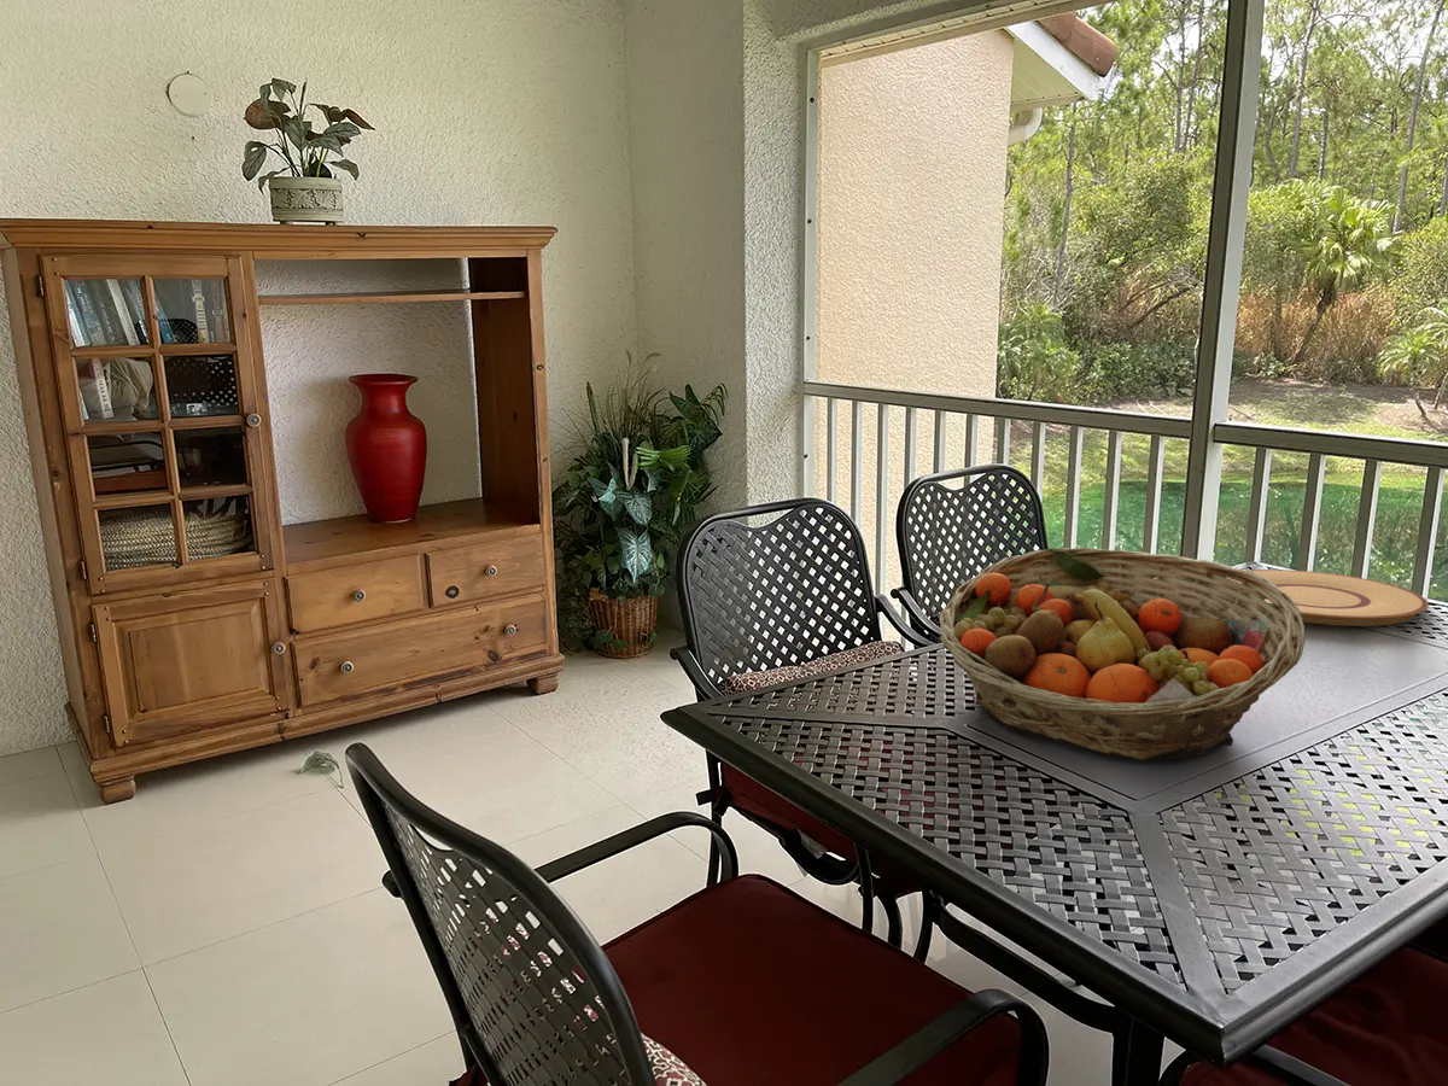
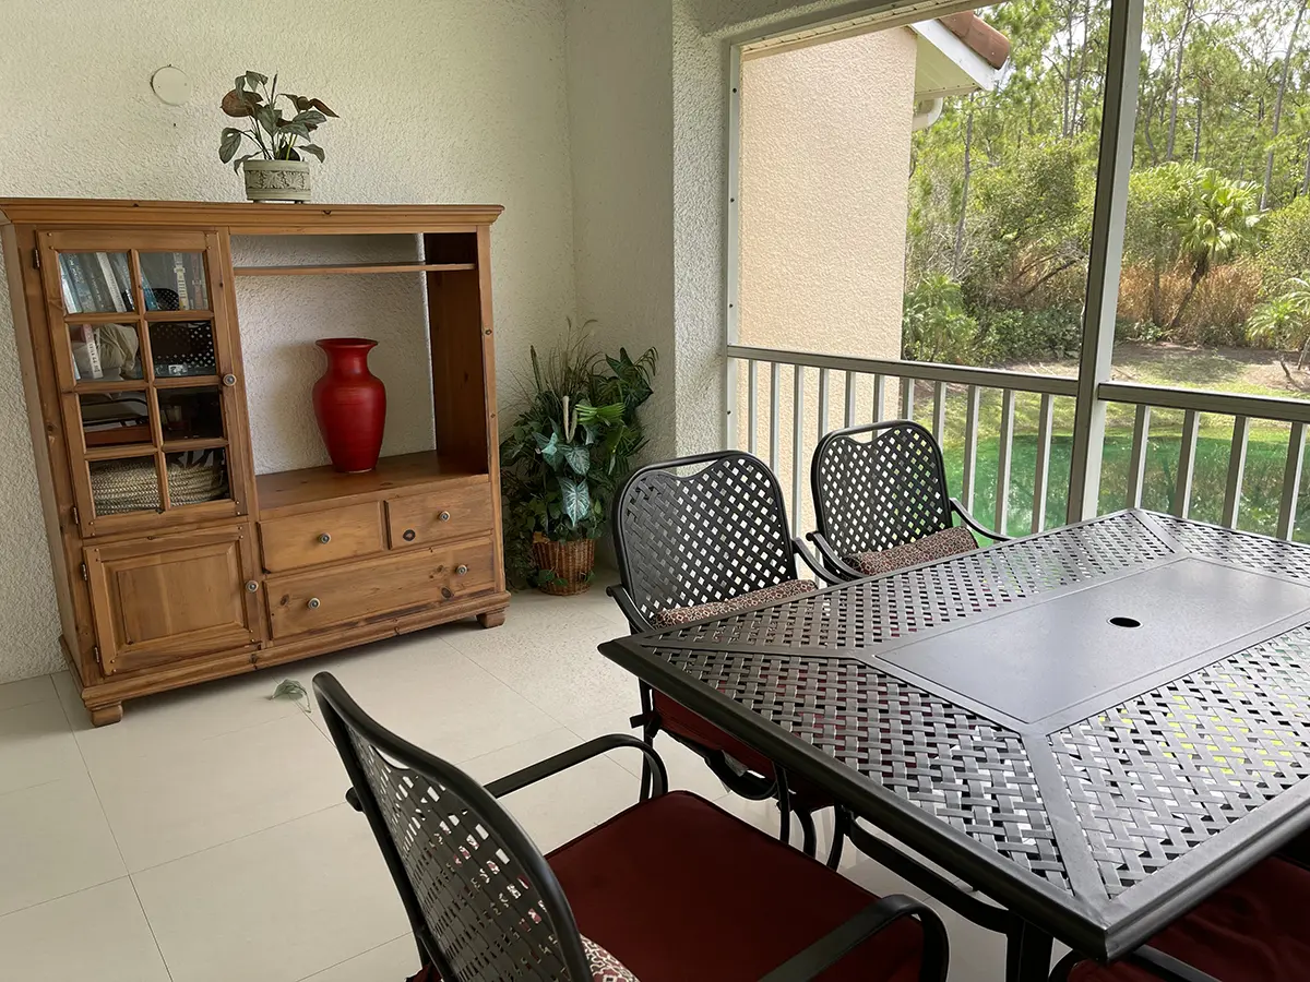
- fruit basket (1108, 644)
- plate (1313, 596)
